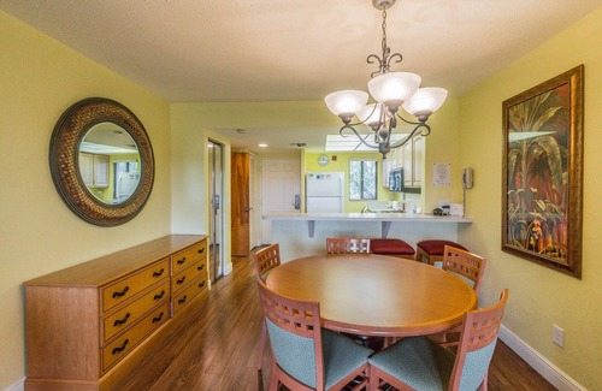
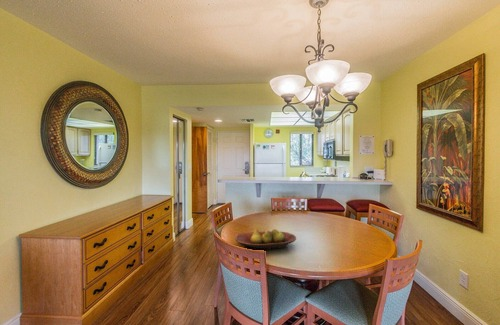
+ fruit bowl (265, 237)
